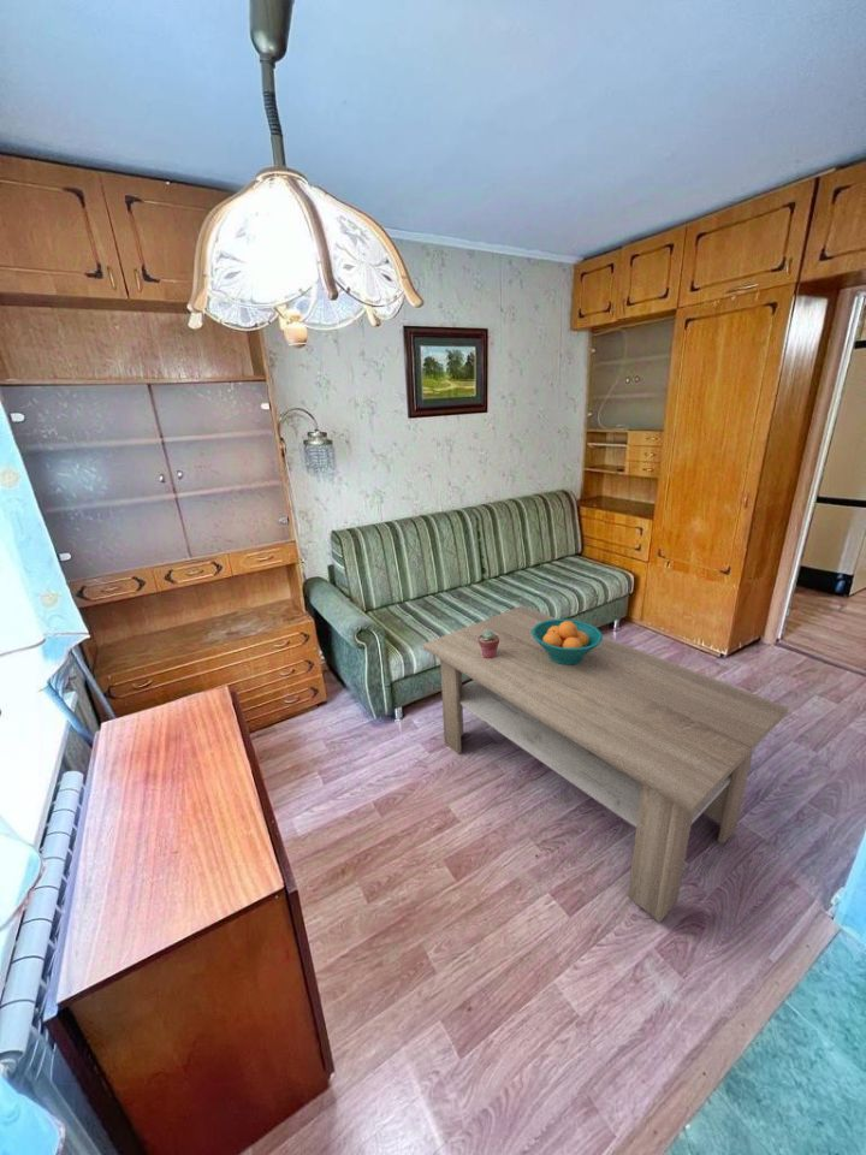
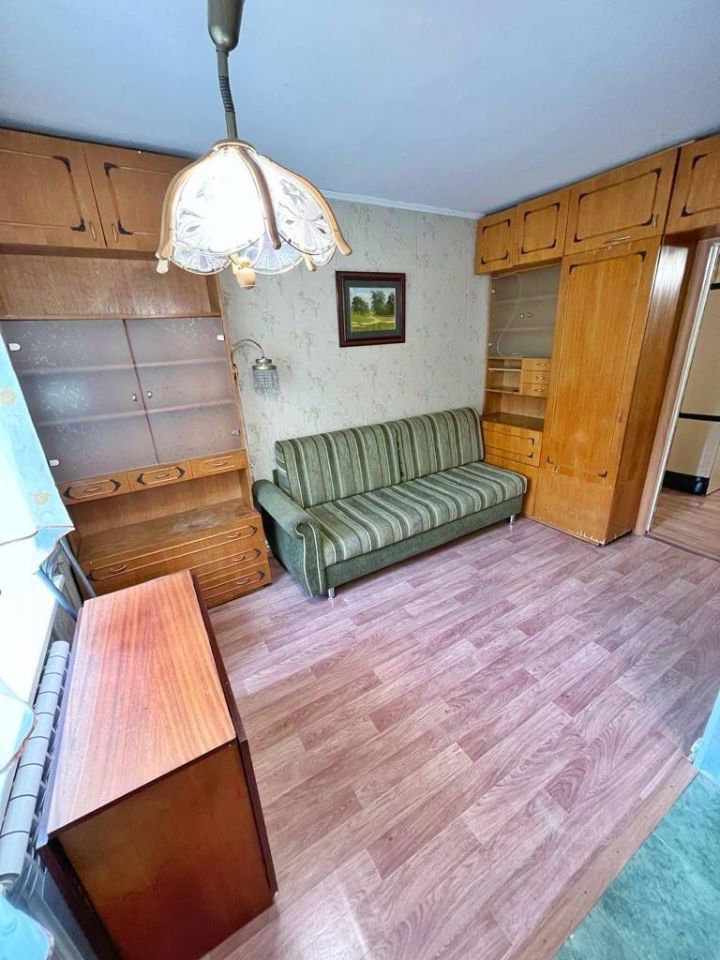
- potted succulent (488, 641)
- coffee table (574, 728)
- fruit bowl (565, 639)
